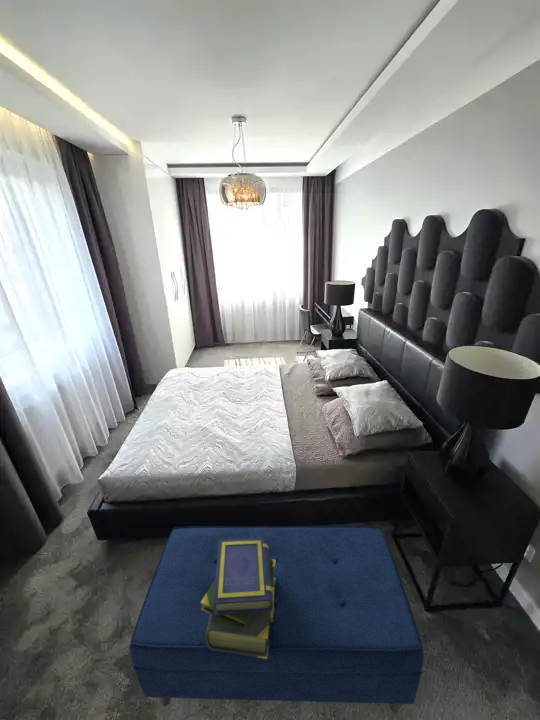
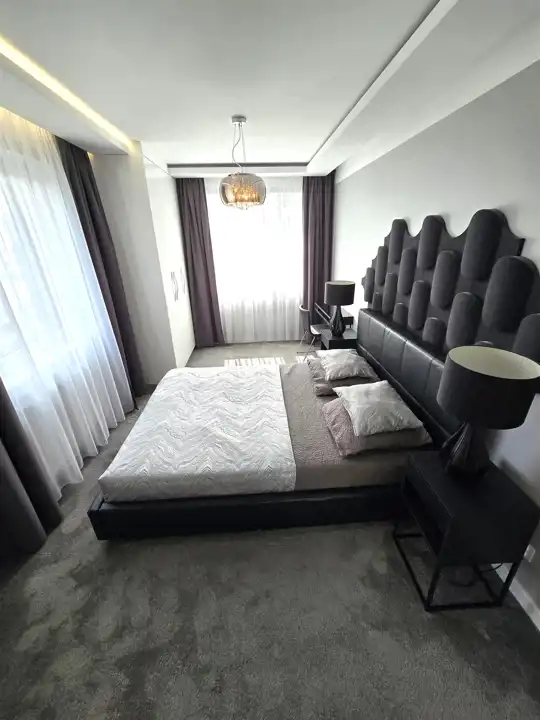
- bench (276, 613)
- stack of books (240, 589)
